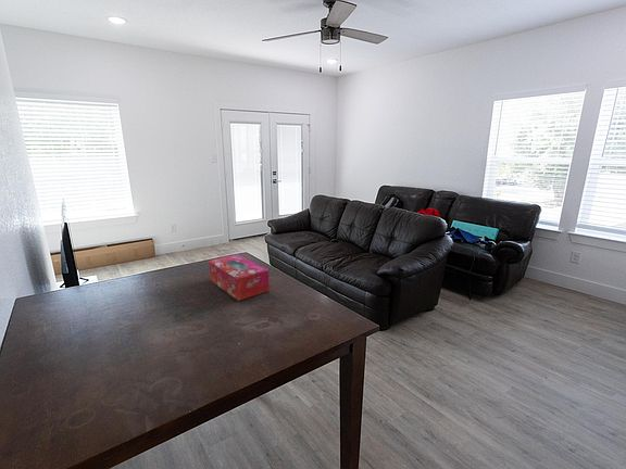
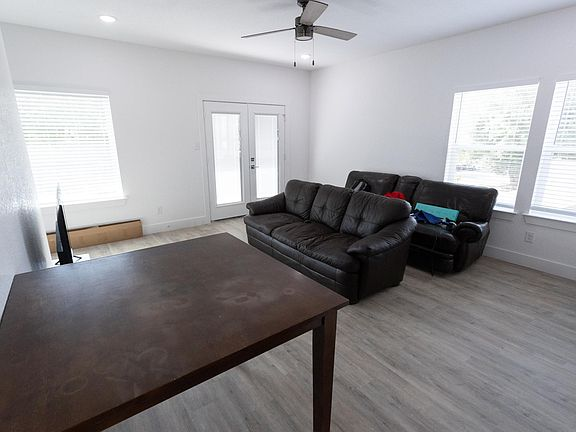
- tissue box (237, 275)
